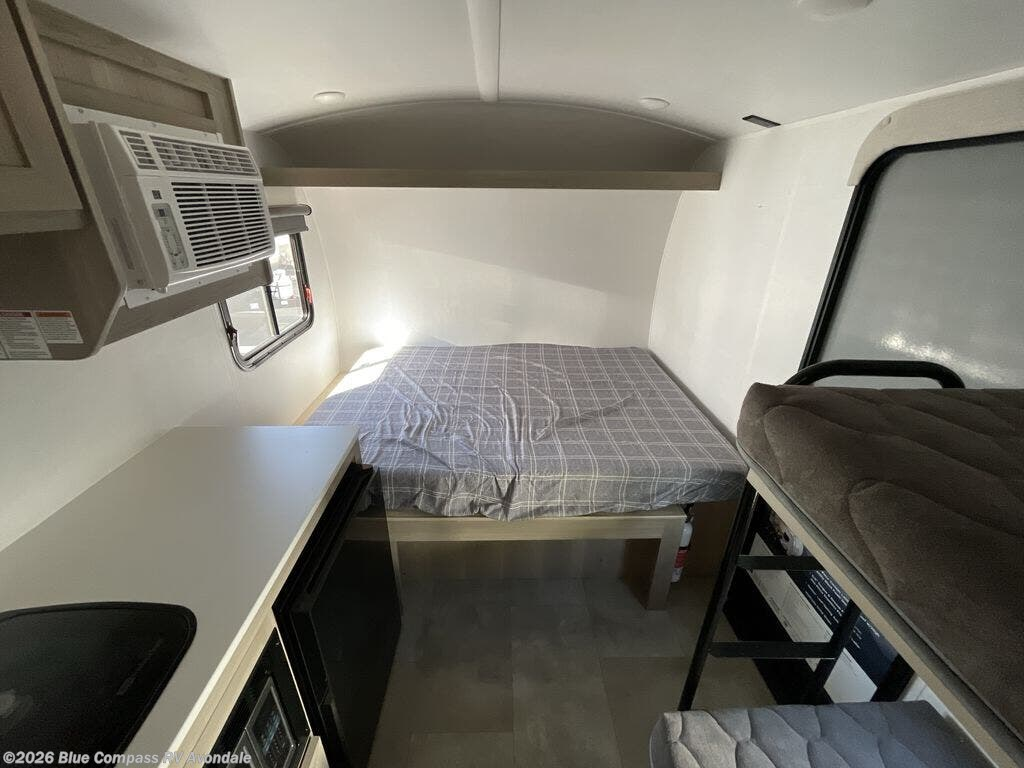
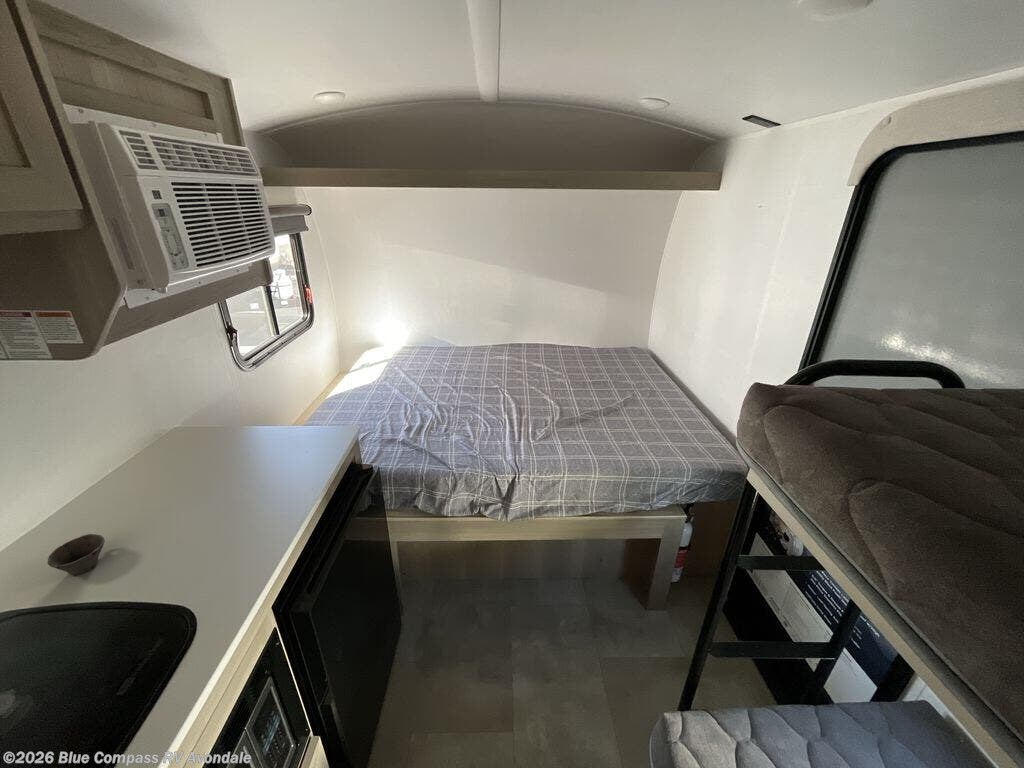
+ cup (82, 555)
